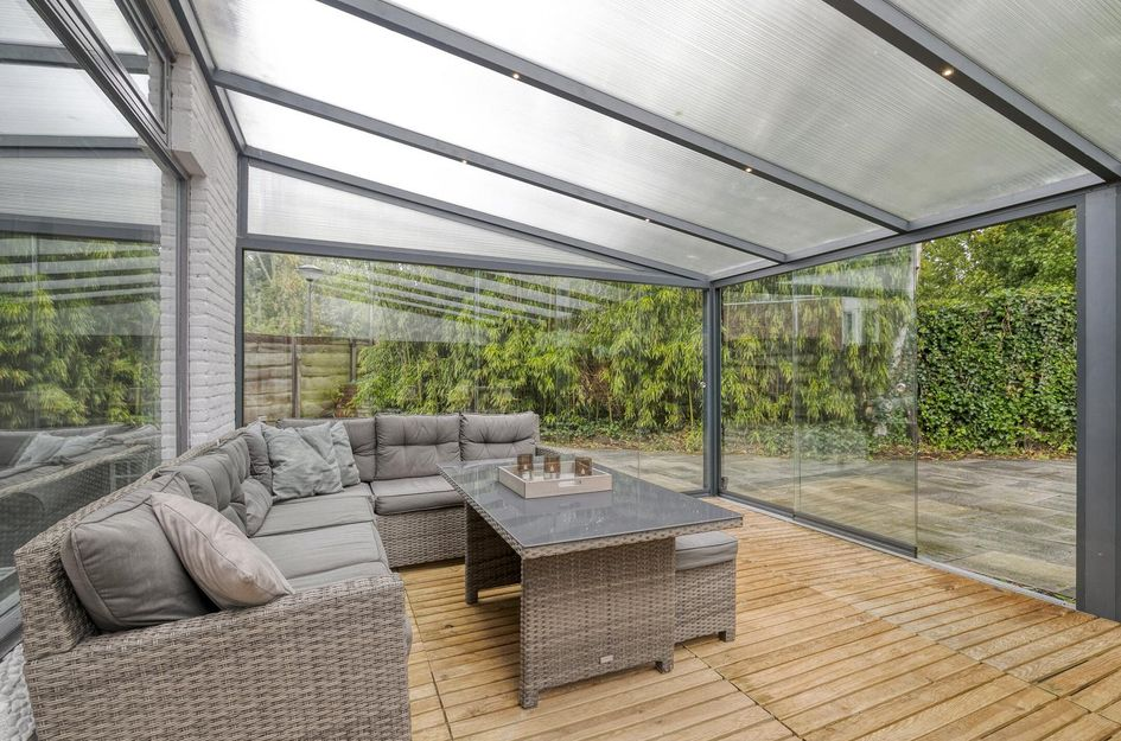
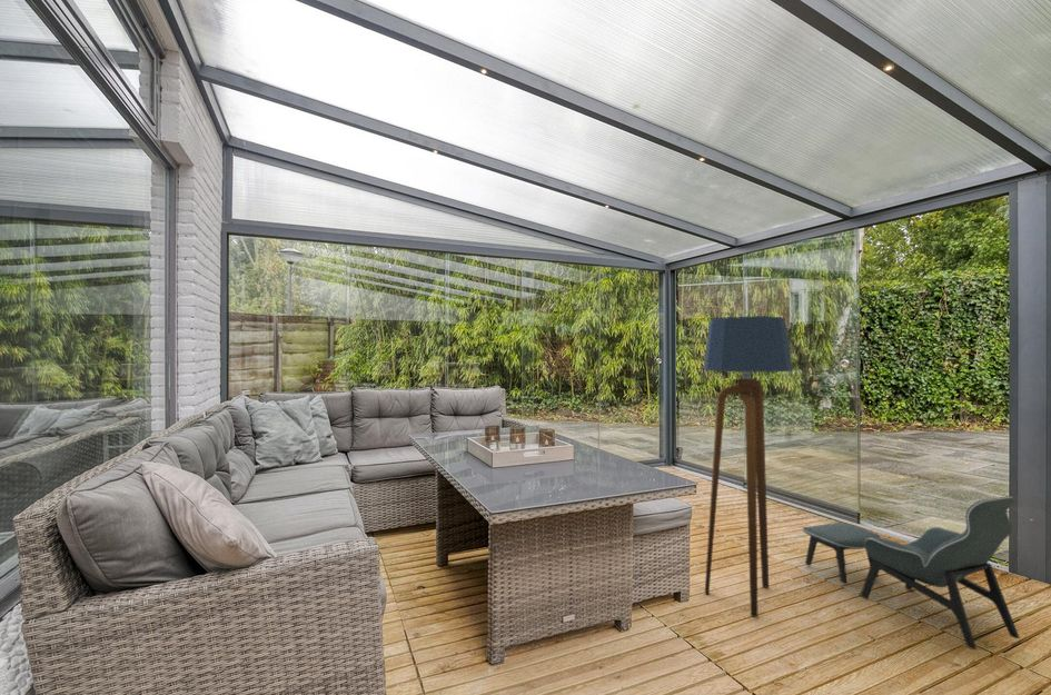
+ lounge chair (892, 540)
+ floor lamp (746, 457)
